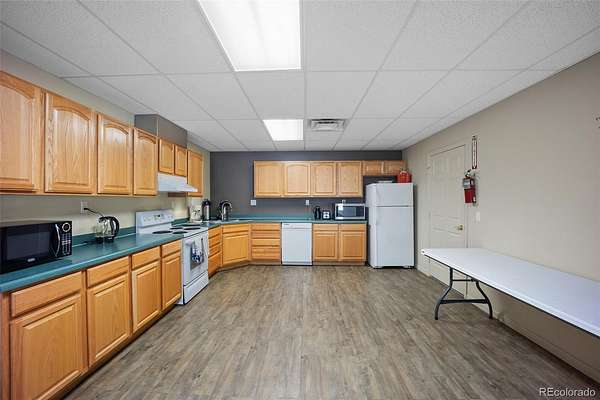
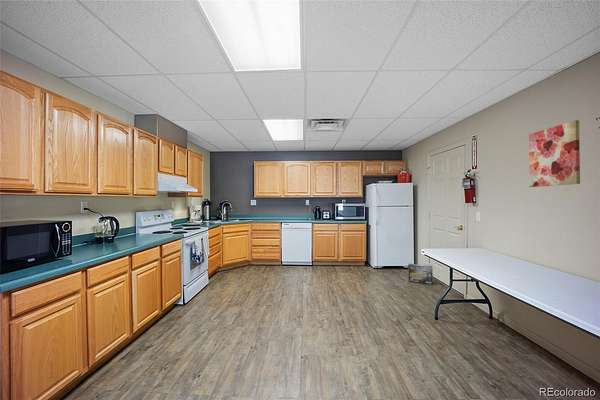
+ box (420, 273)
+ wall art (552, 156)
